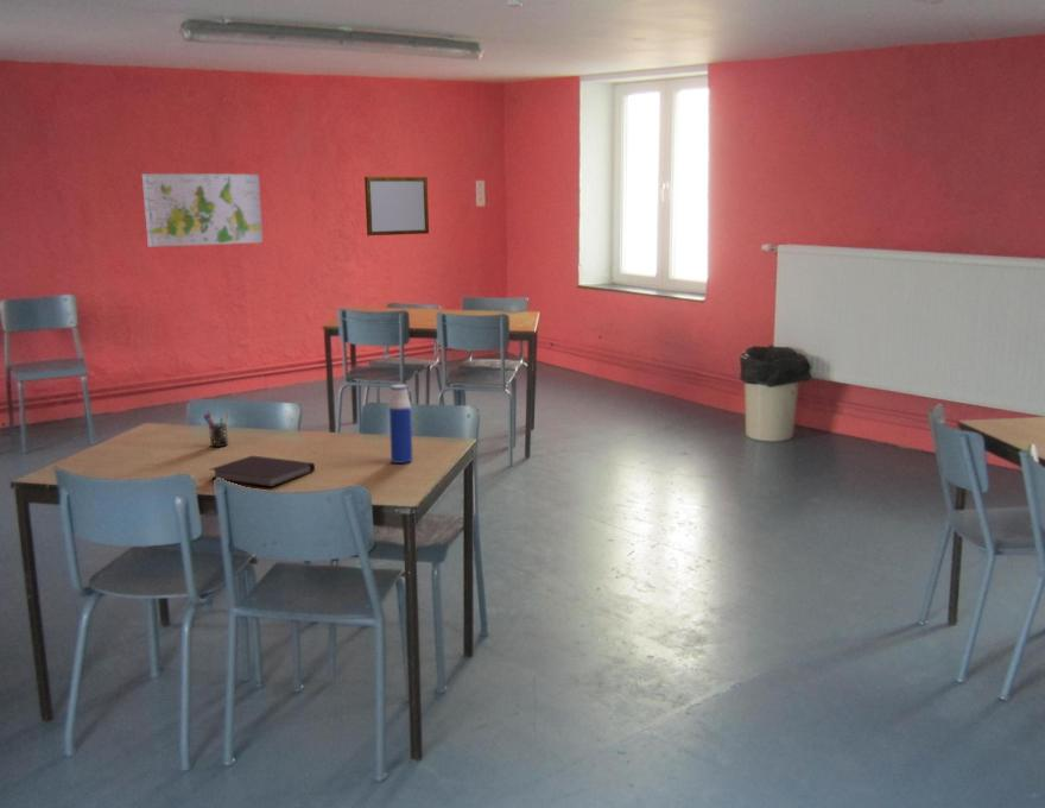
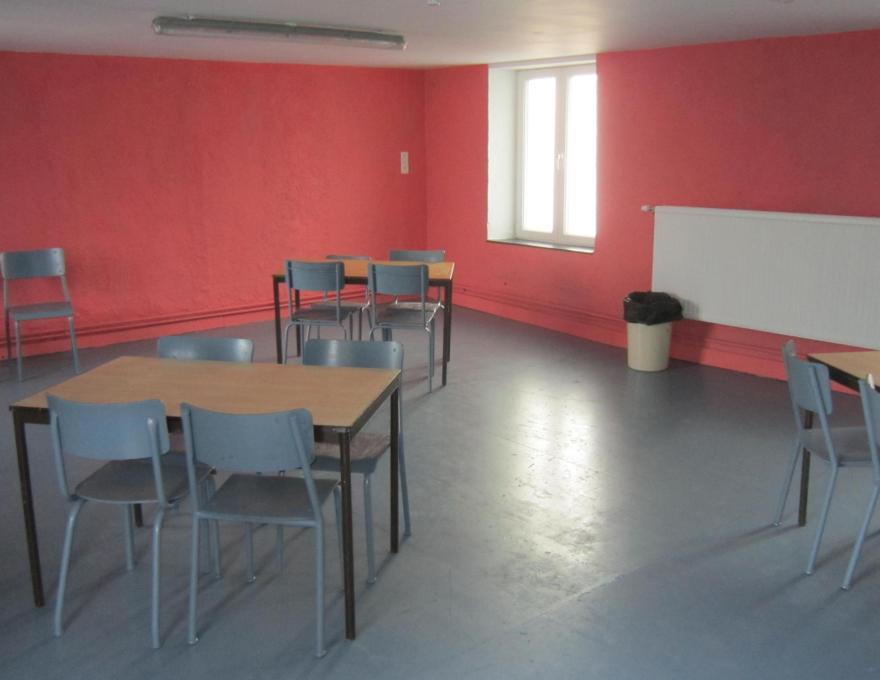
- notebook (262, 469)
- map (204, 209)
- writing board (397, 206)
- water bottle (400, 423)
- pen holder (217, 428)
